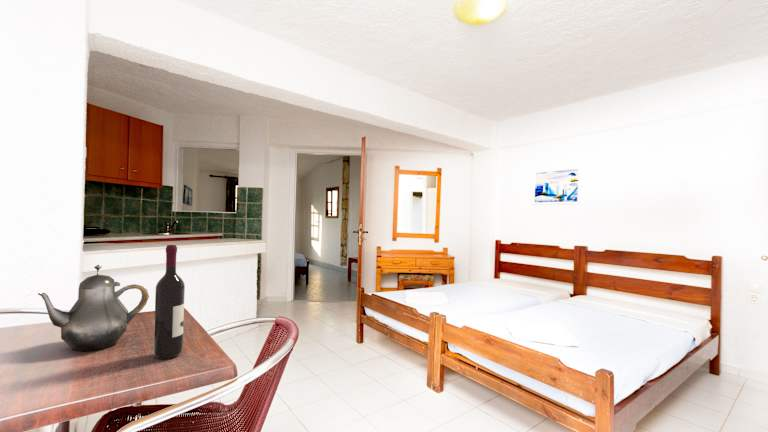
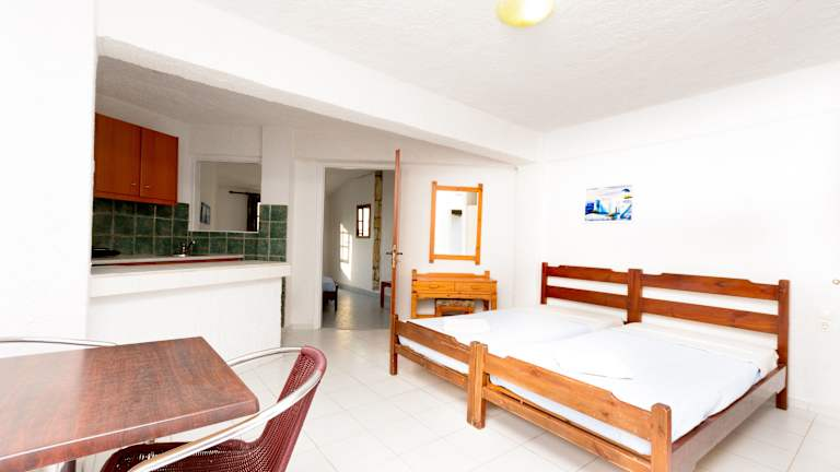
- wine bottle (170, 300)
- teapot (97, 304)
